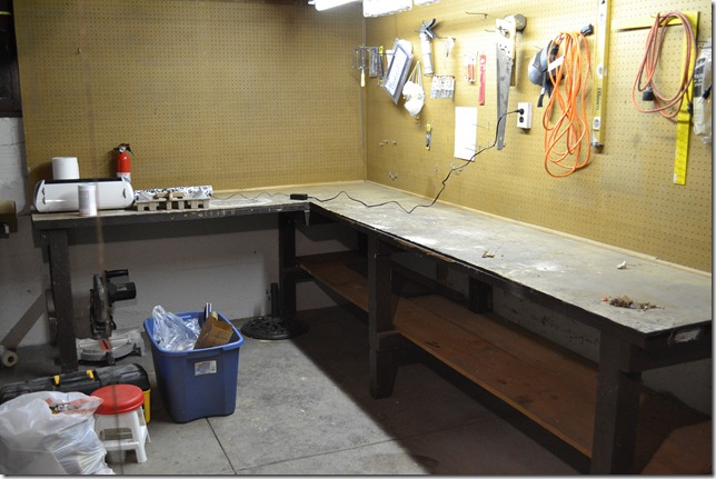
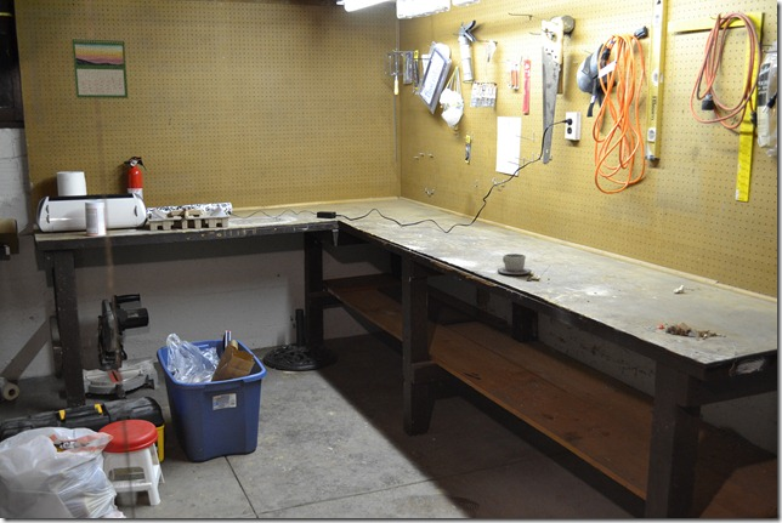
+ calendar (100, 67)
+ cup (514, 263)
